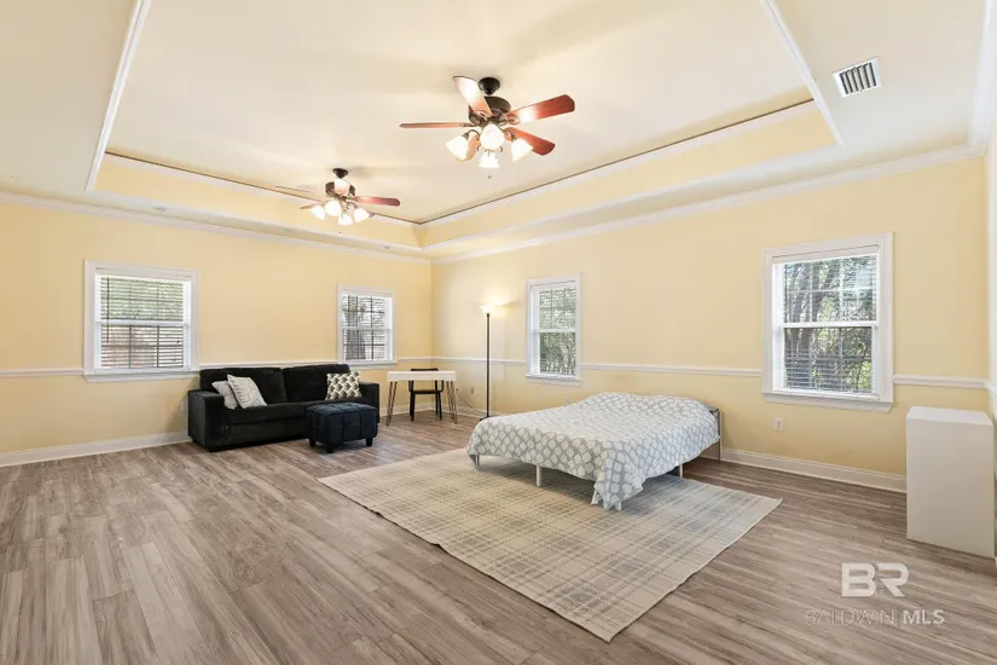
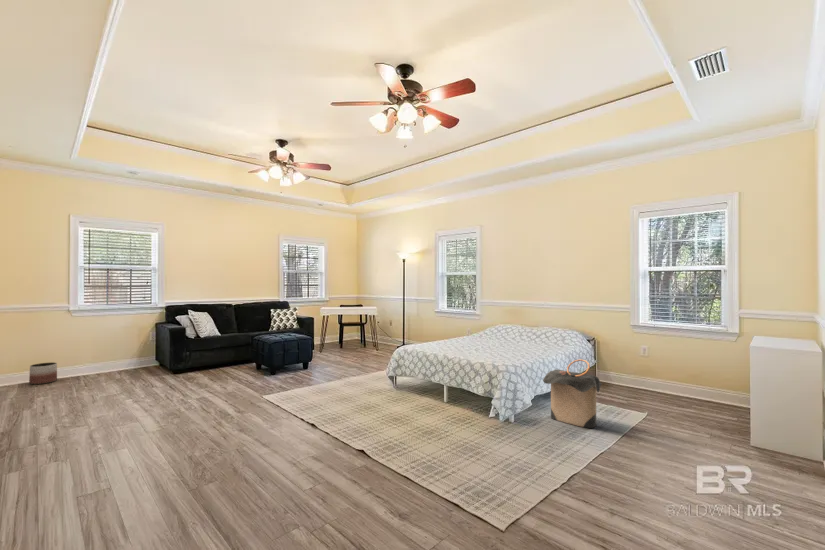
+ planter (43, 373)
+ laundry hamper (571, 390)
